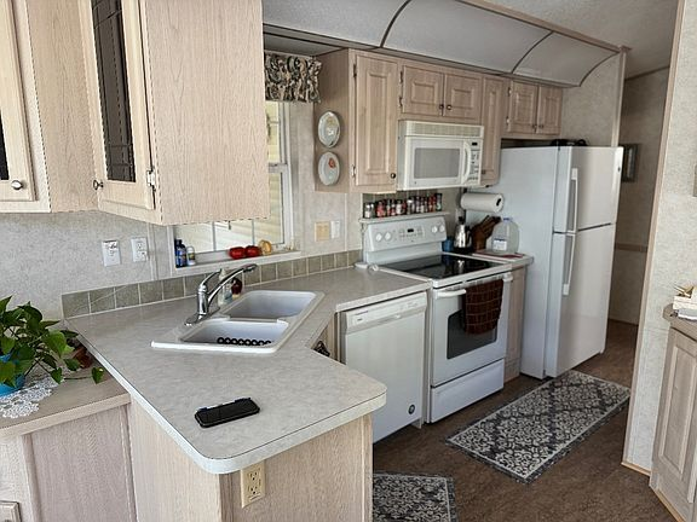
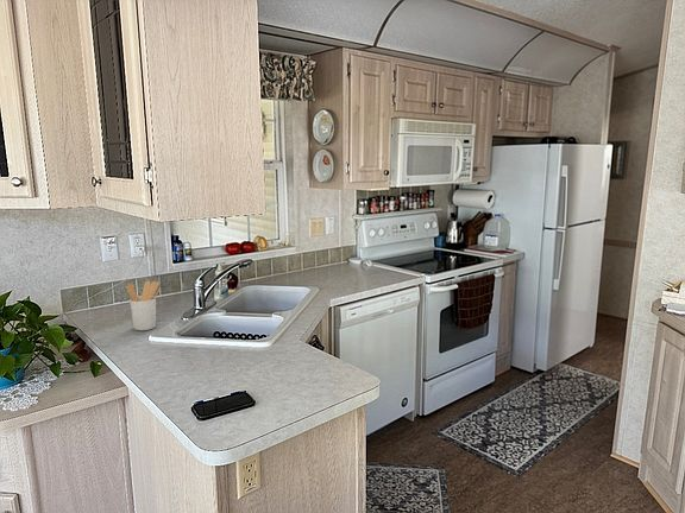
+ utensil holder (146, 304)
